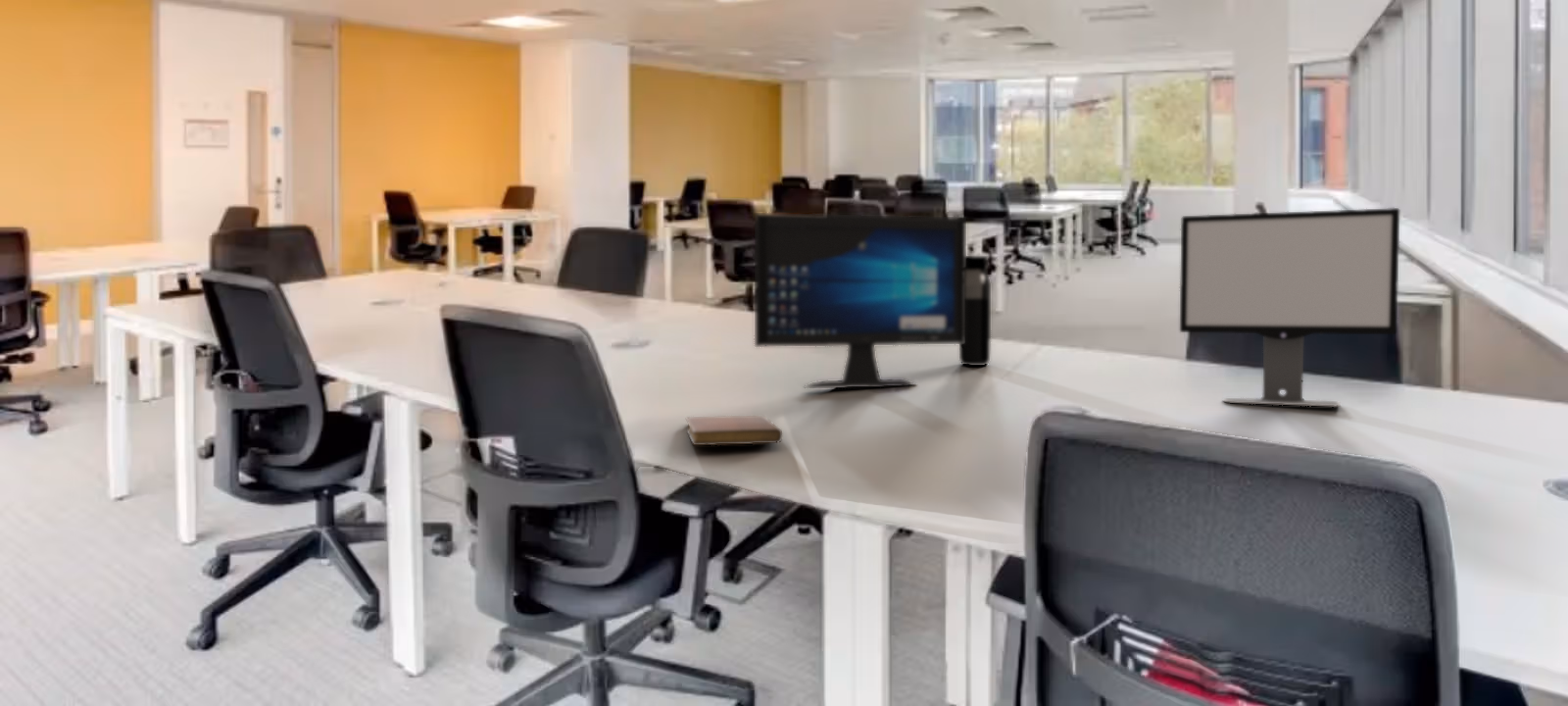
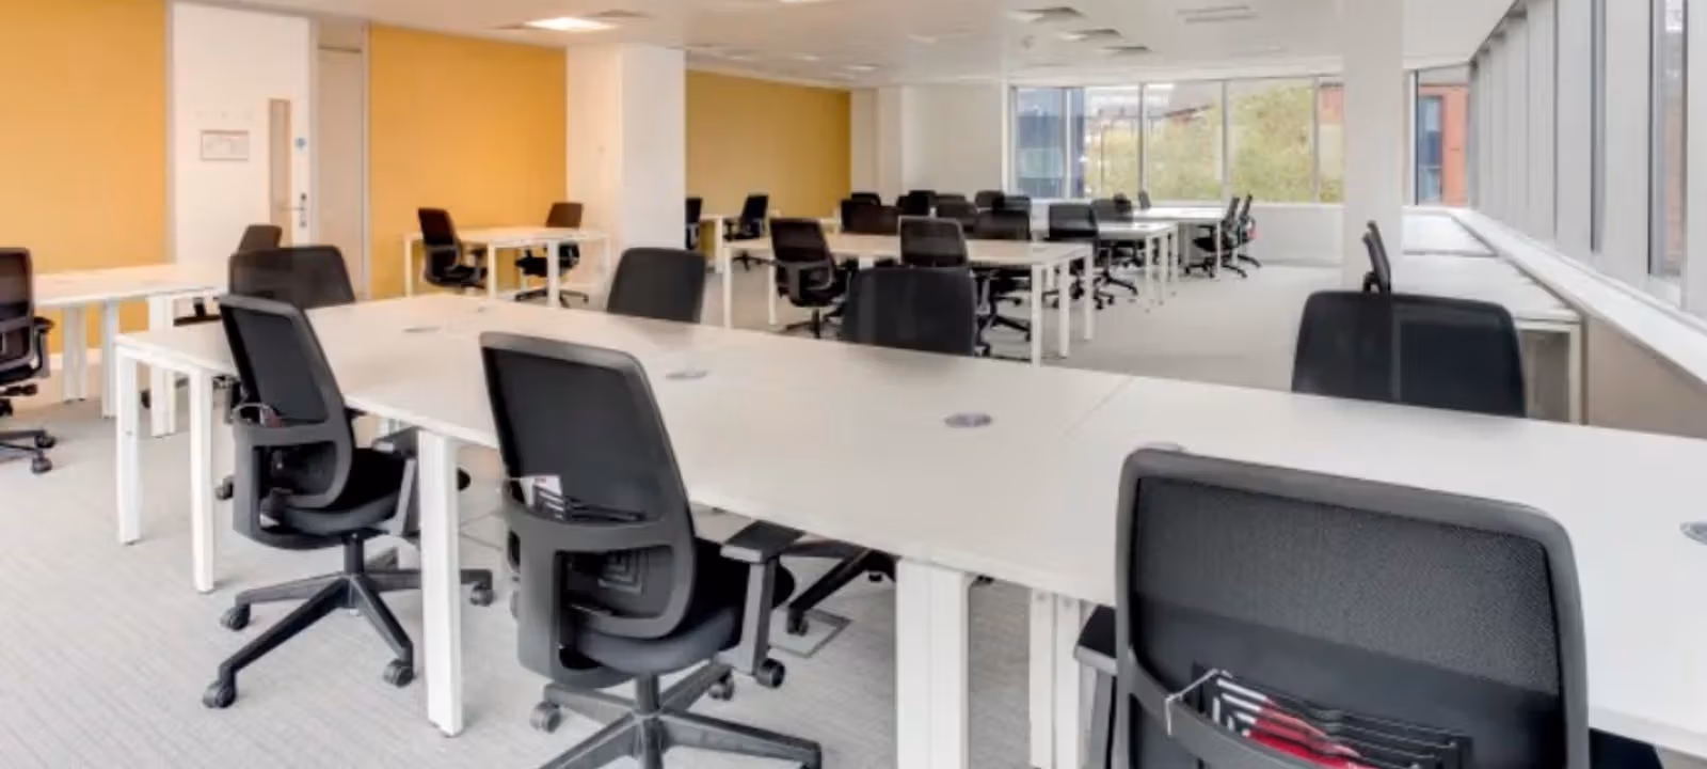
- water bottle (974, 310)
- computer monitor (1284, 308)
- computer monitor (856, 301)
- notebook (731, 429)
